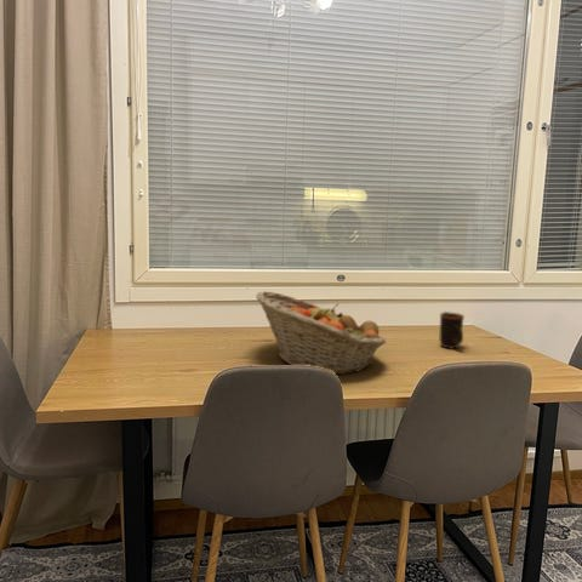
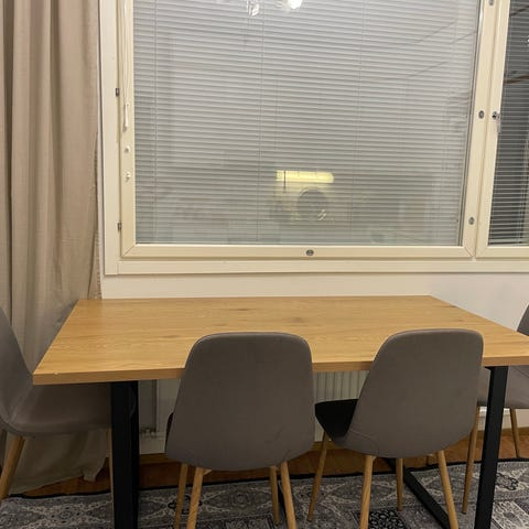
- mug (452, 331)
- fruit basket (318, 327)
